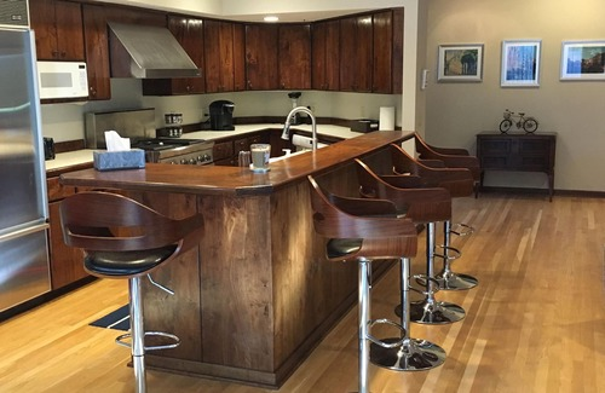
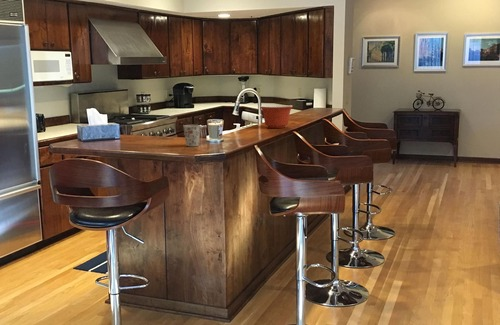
+ cup (192, 135)
+ mixing bowl (276, 116)
